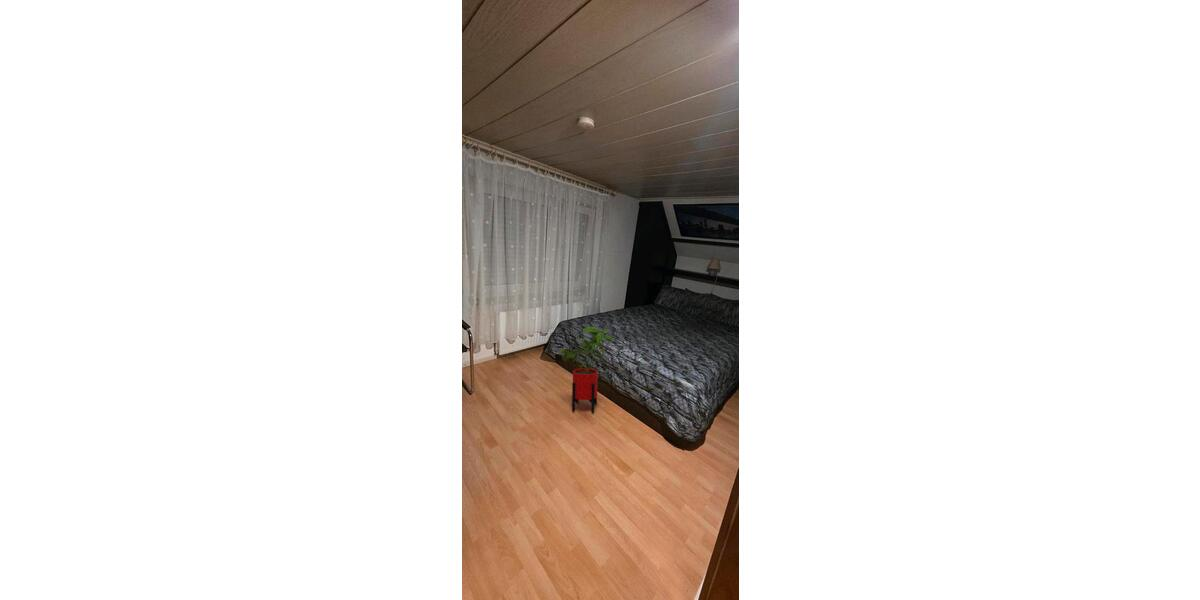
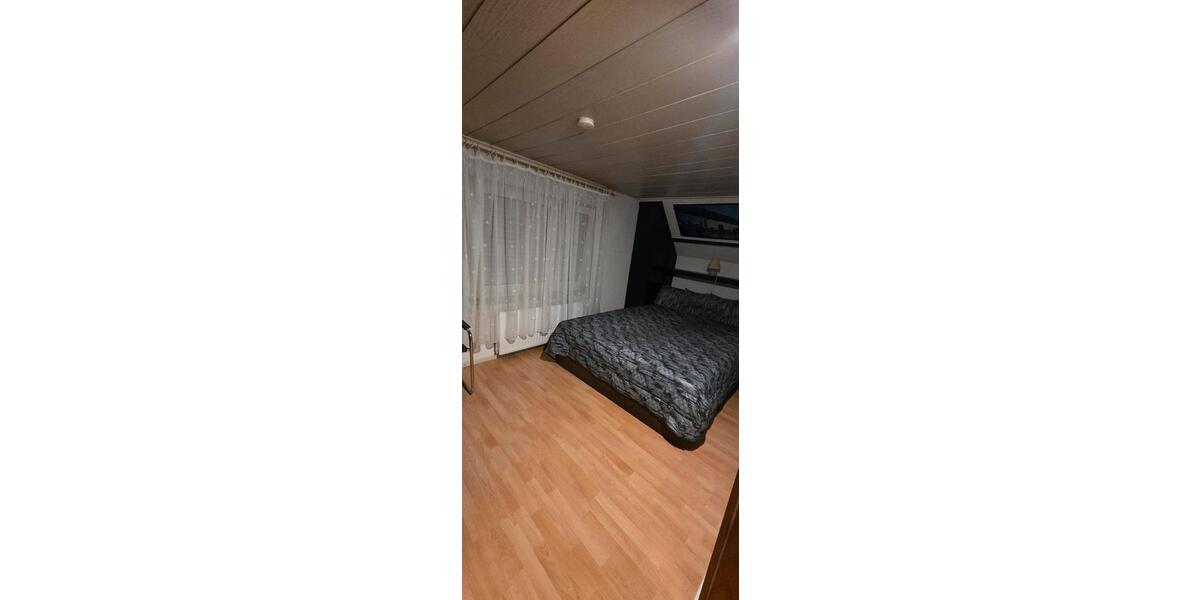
- house plant (586, 367)
